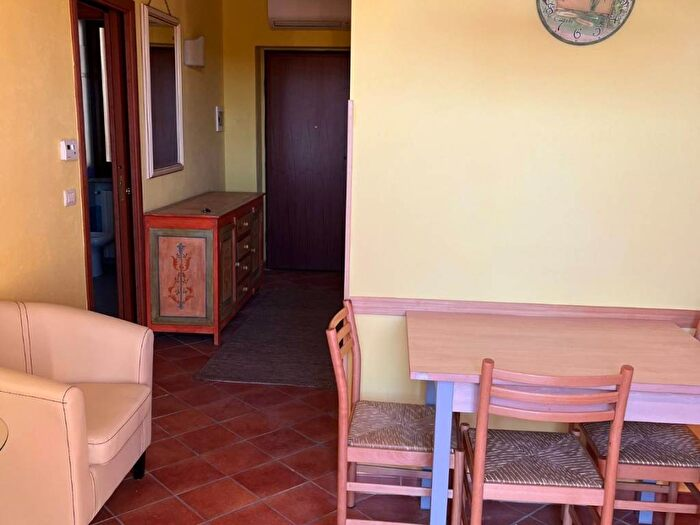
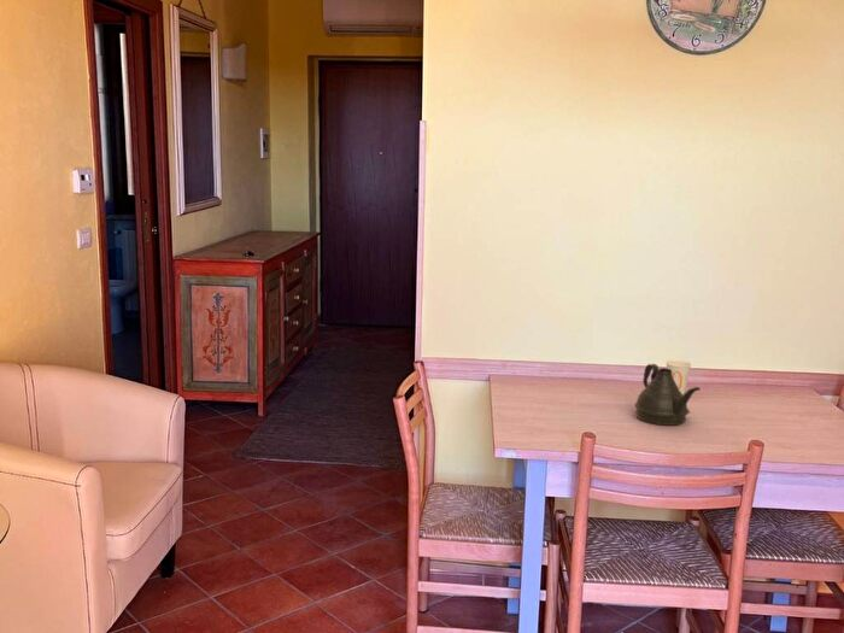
+ cup (676, 377)
+ teapot (668, 397)
